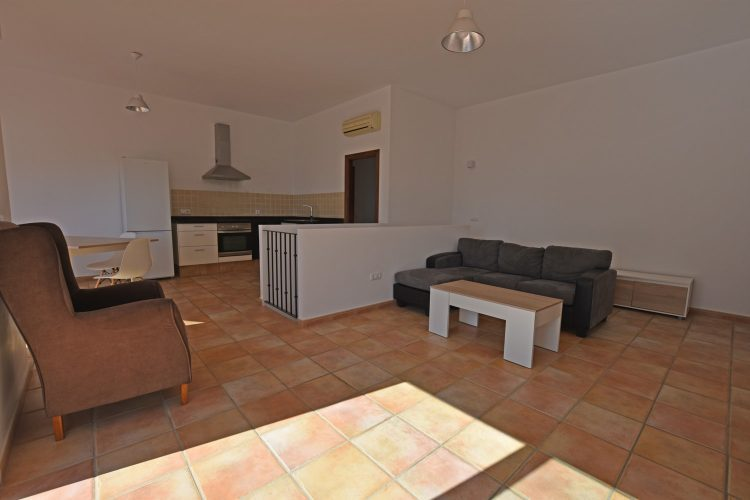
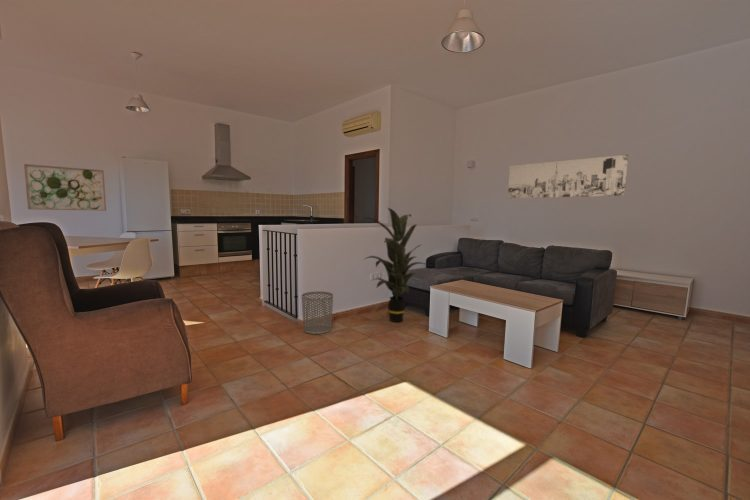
+ indoor plant (392, 264)
+ wall art (67, 188)
+ wall art (561, 179)
+ waste bin (317, 312)
